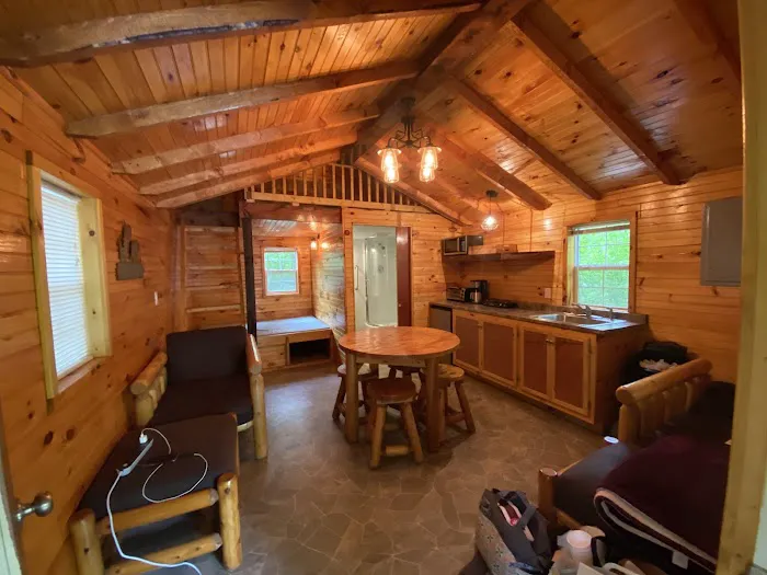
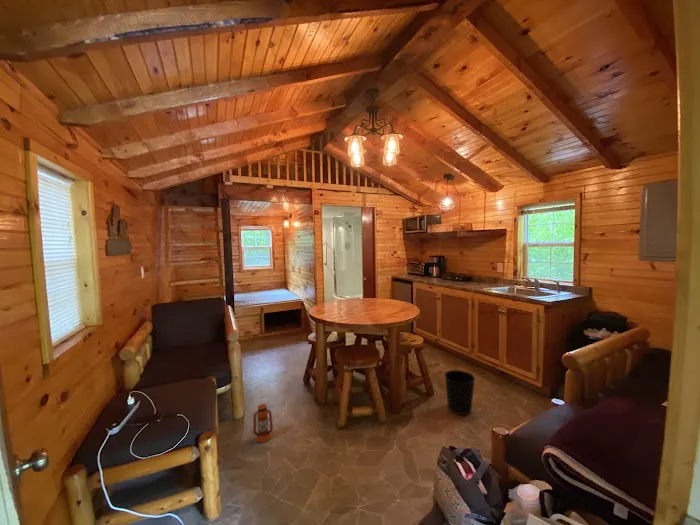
+ wastebasket (459, 392)
+ lantern (262, 419)
